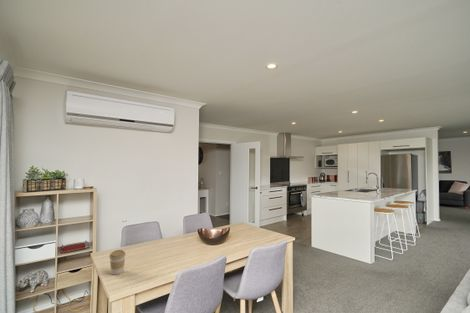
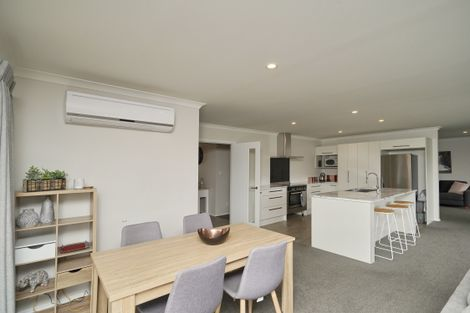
- coffee cup (117, 261)
